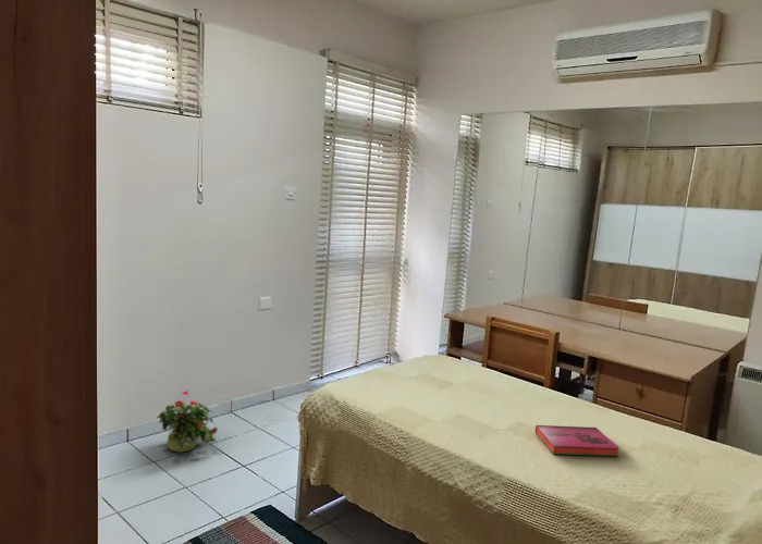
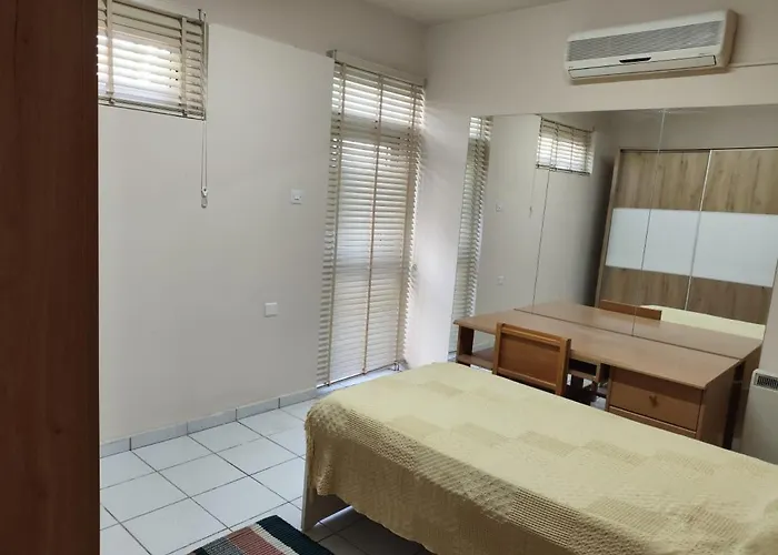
- potted plant (189, 420)
- hardback book (575, 440)
